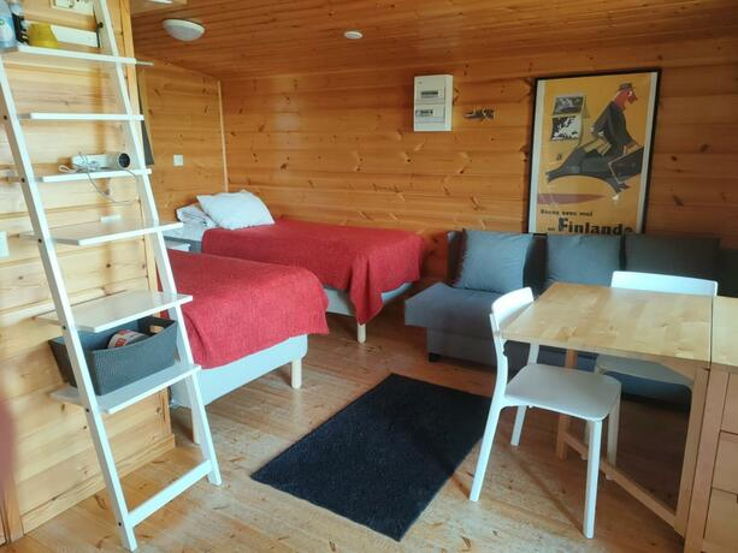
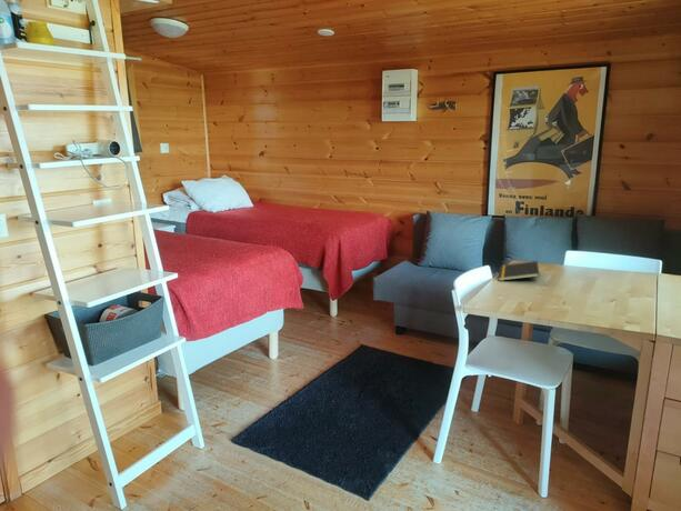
+ notepad (518, 270)
